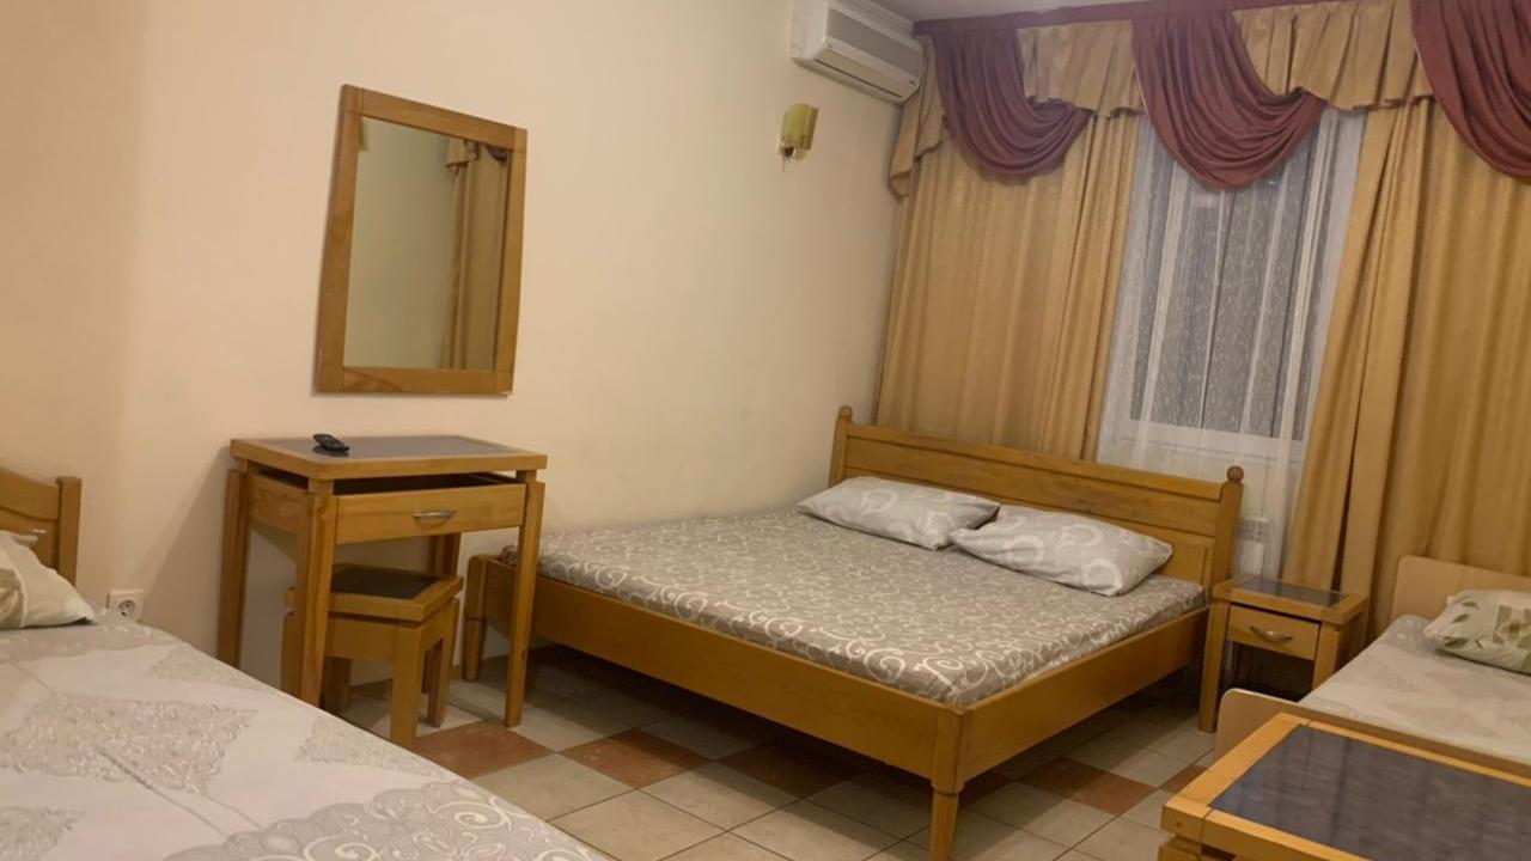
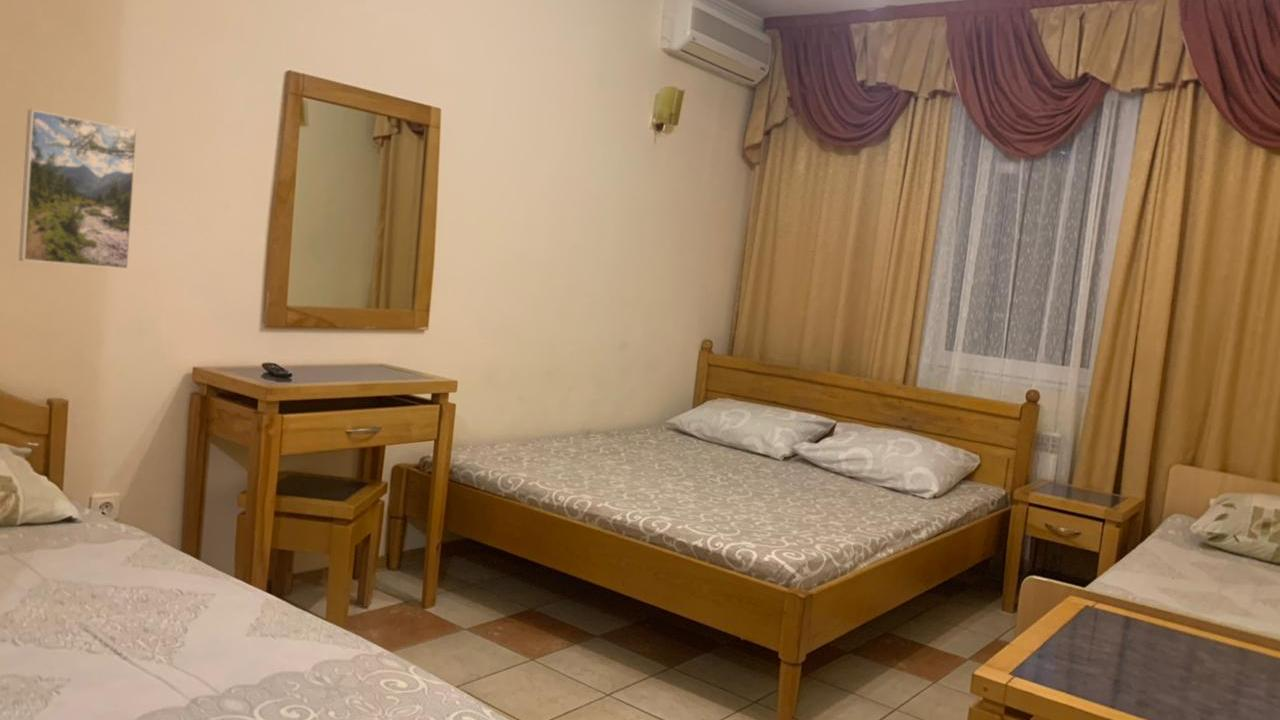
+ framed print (79, 192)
